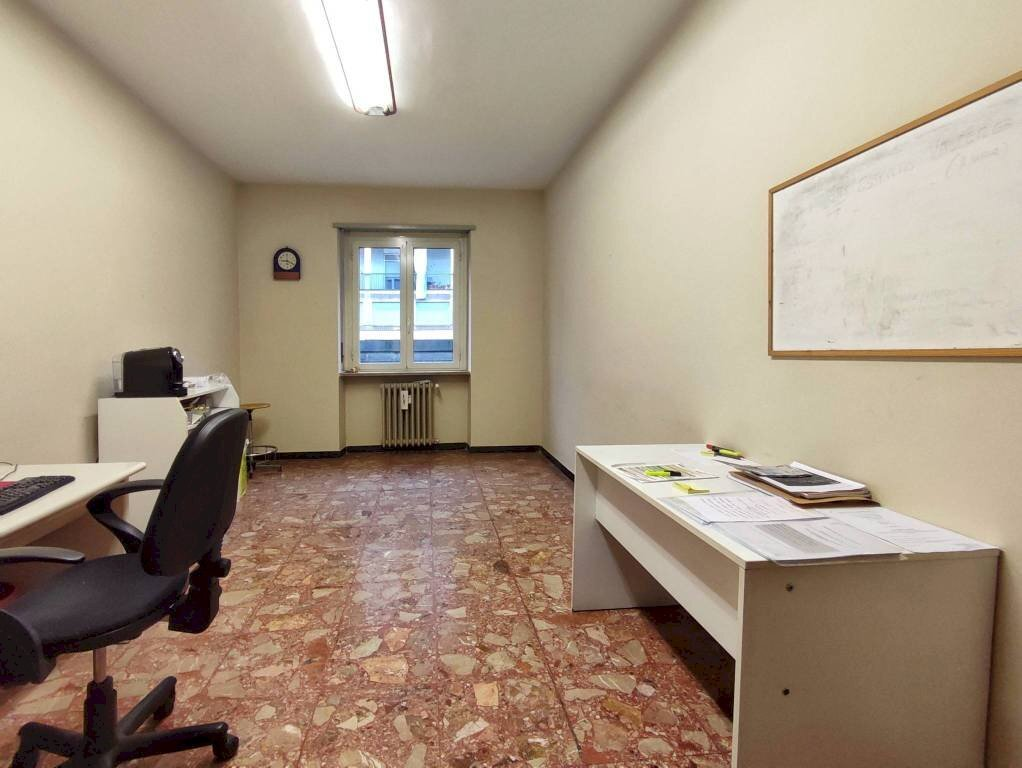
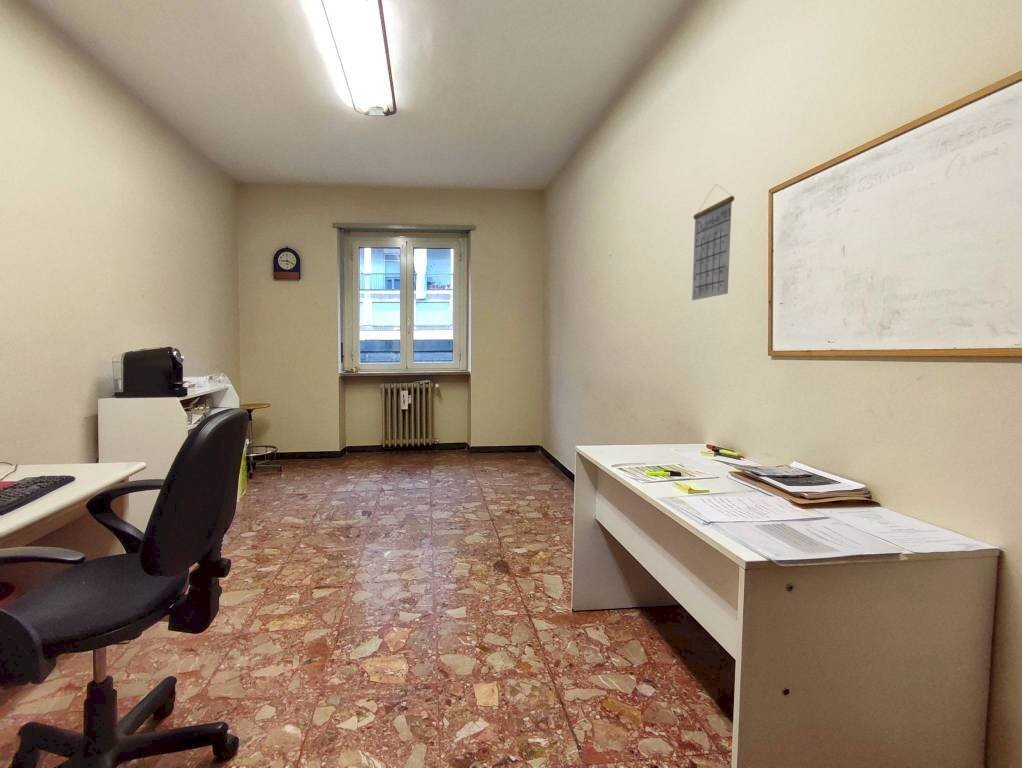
+ calendar (711, 240)
